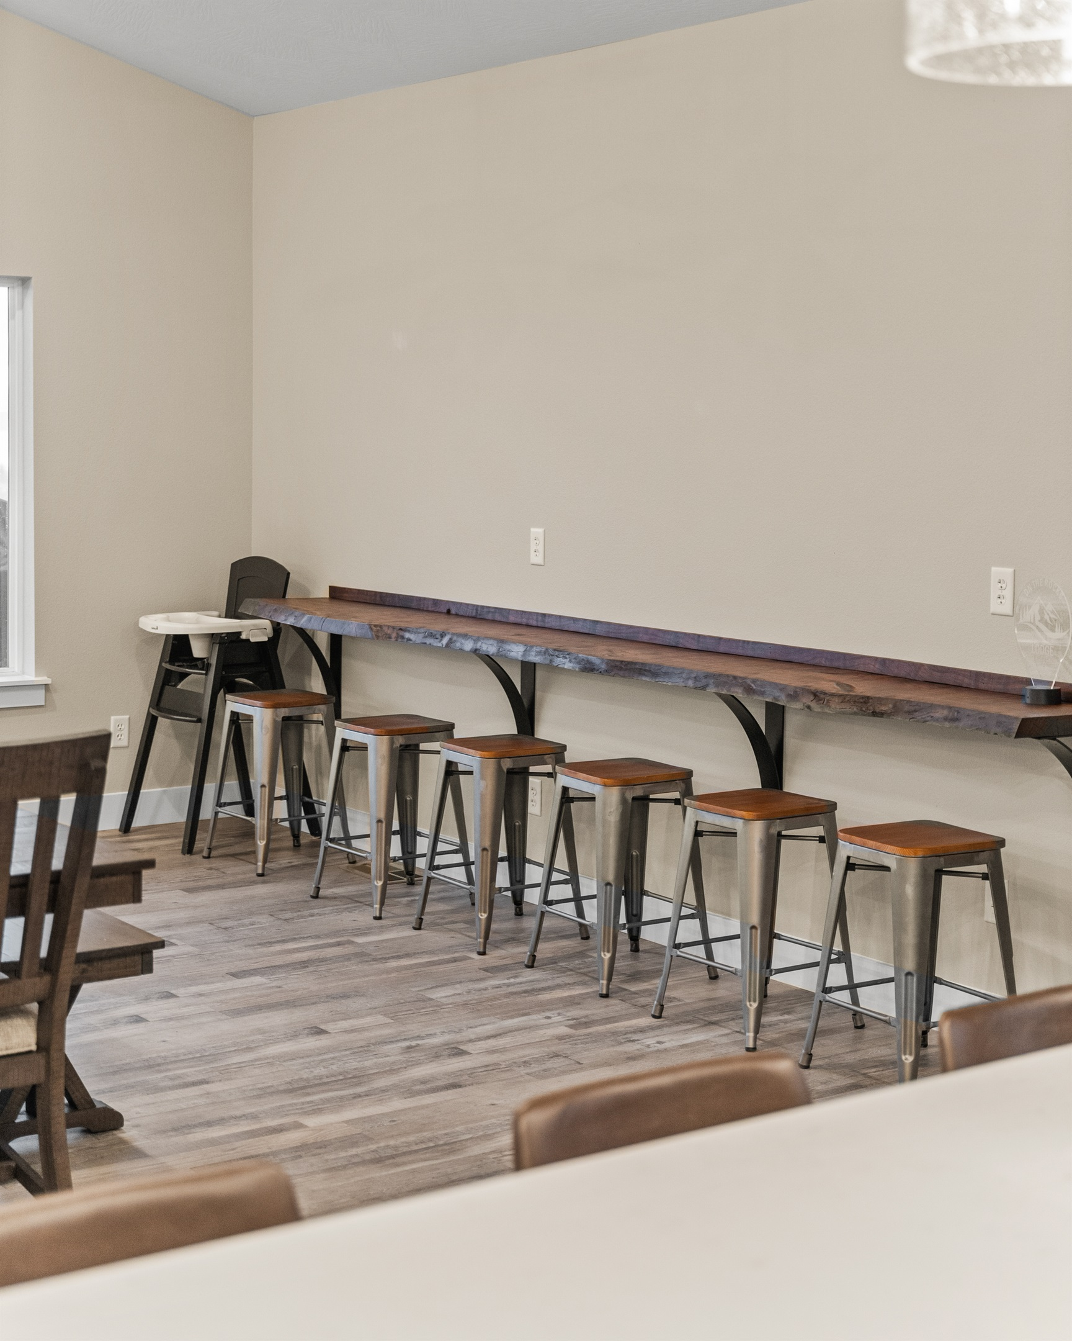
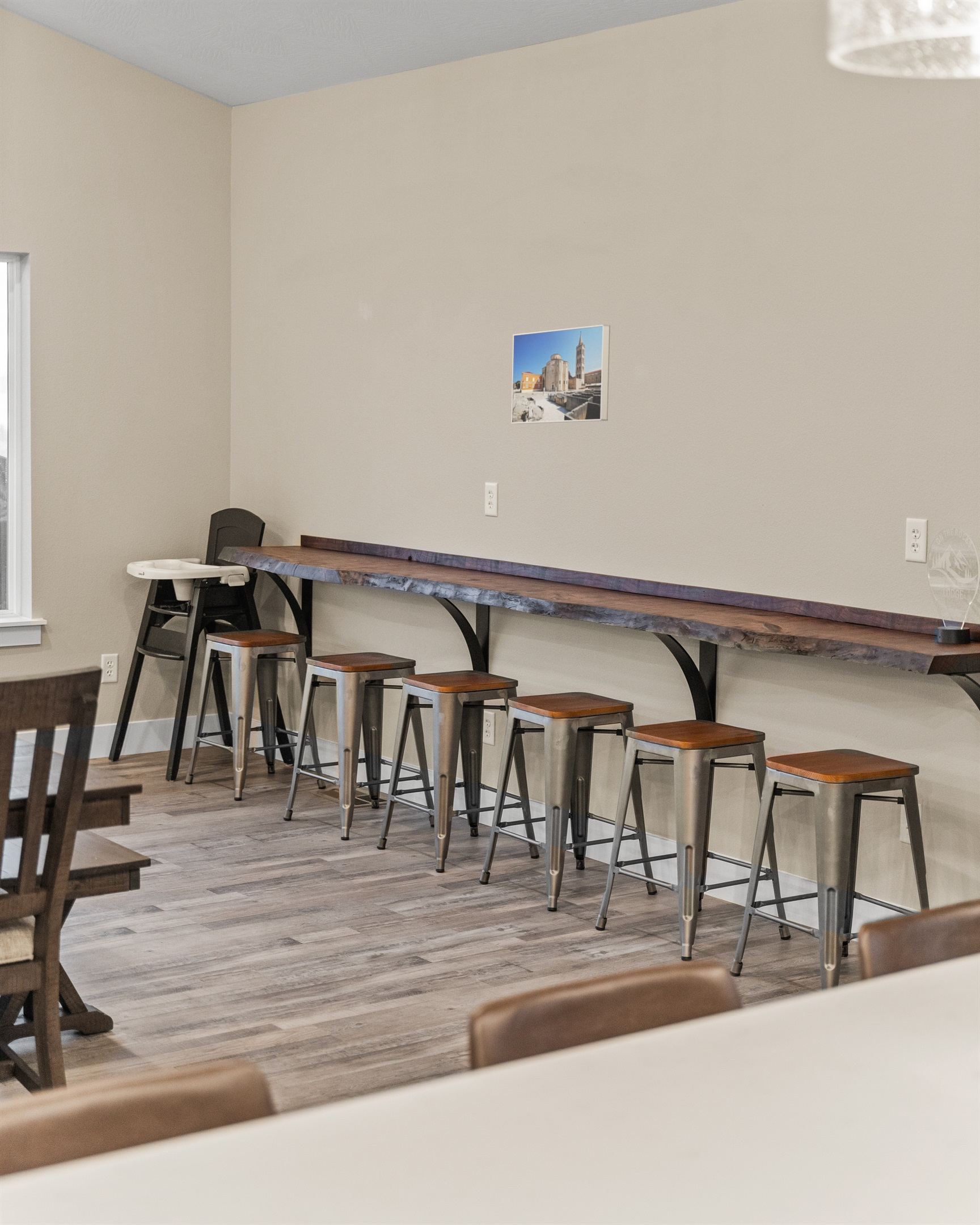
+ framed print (559, 376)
